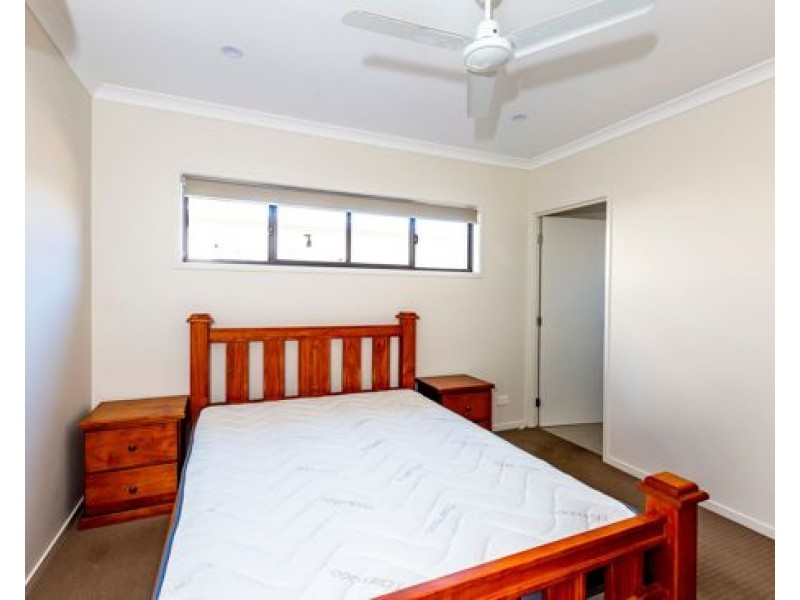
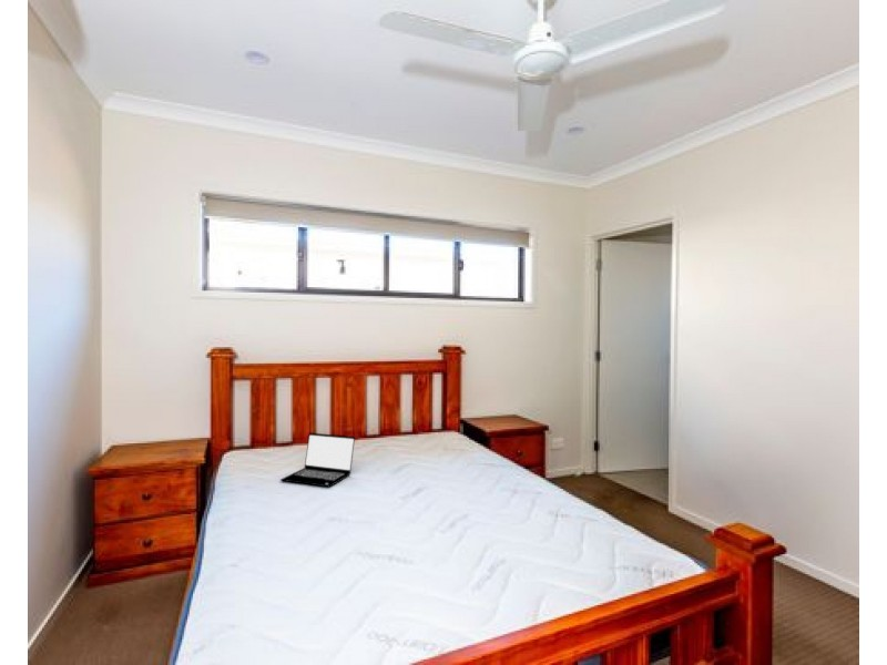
+ laptop computer (318, 458)
